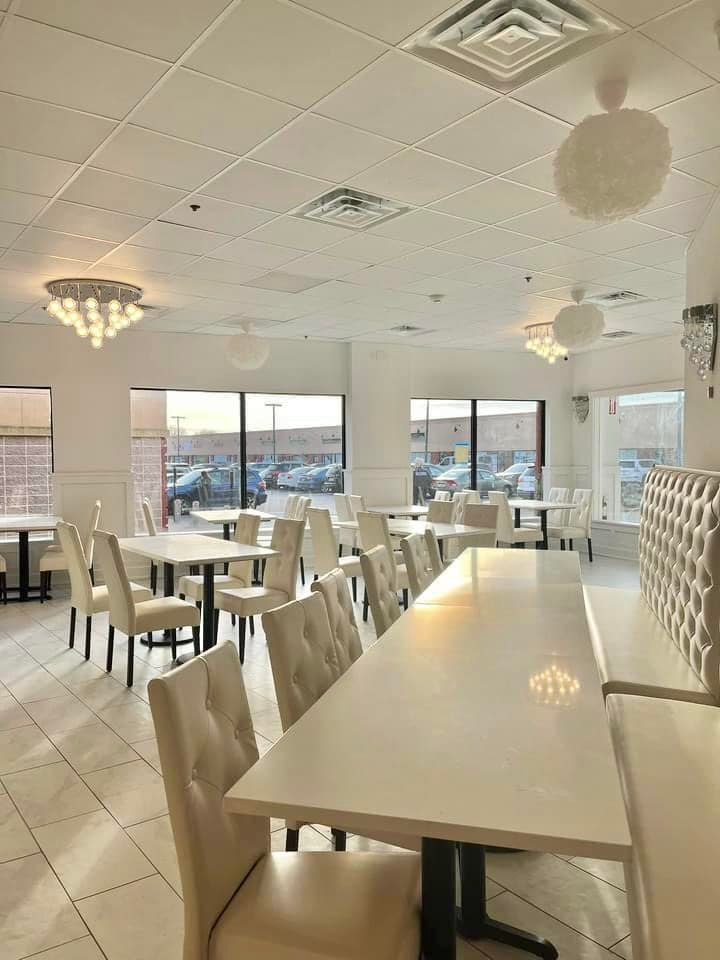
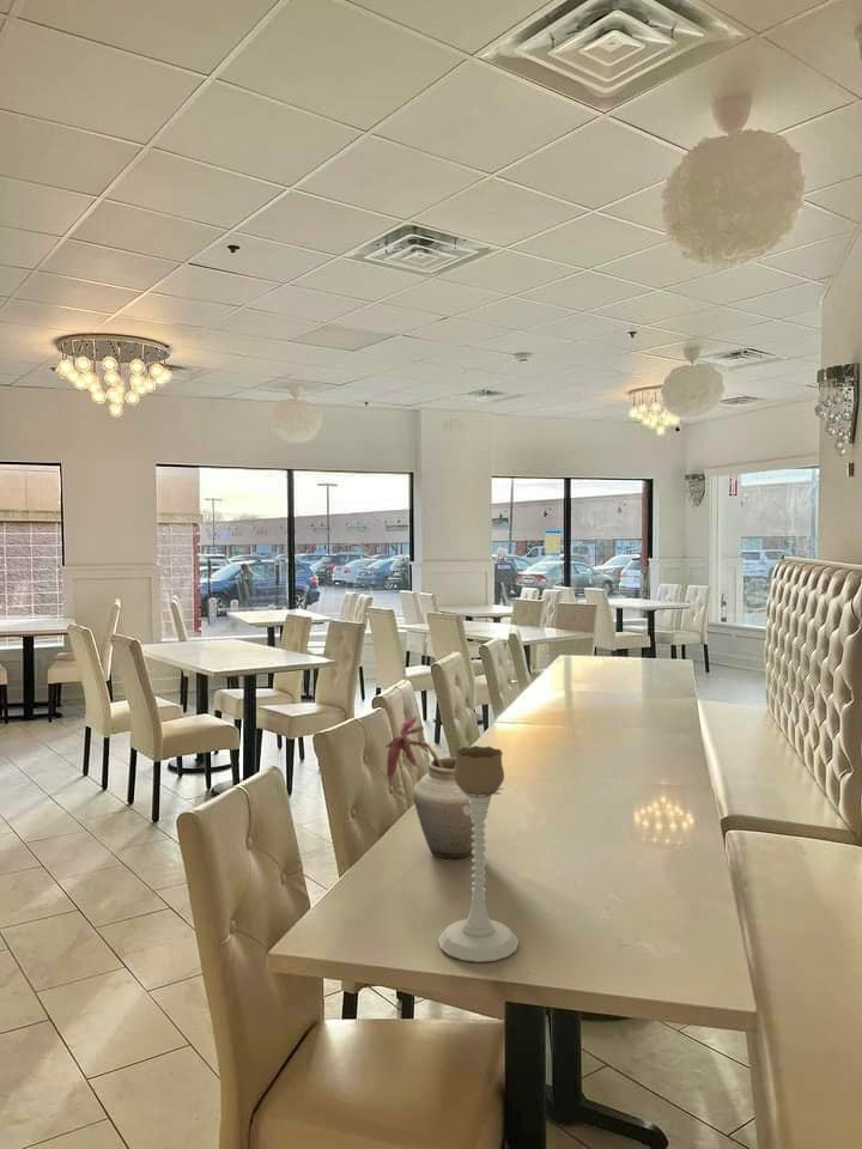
+ vase (435, 785)
+ candle holder (478, 847)
